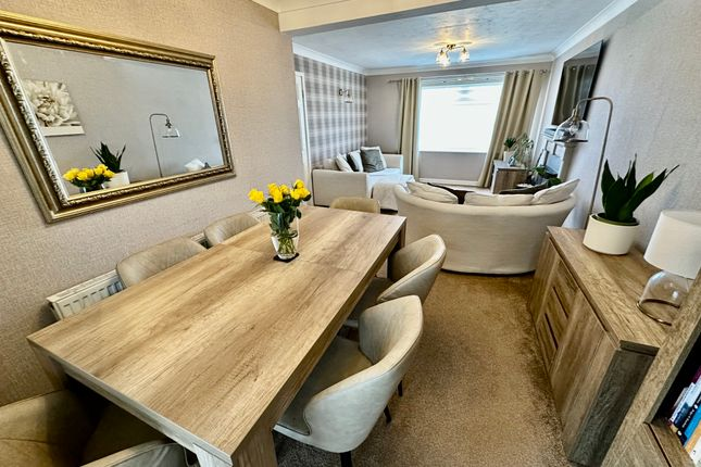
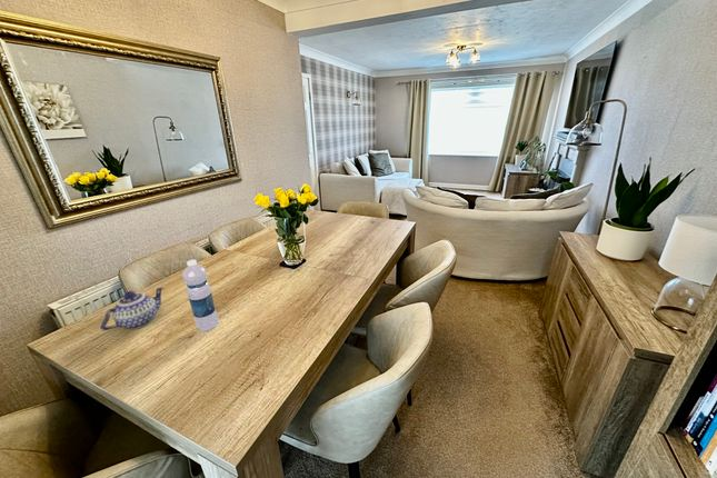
+ water bottle (200, 295)
+ teapot (135, 307)
